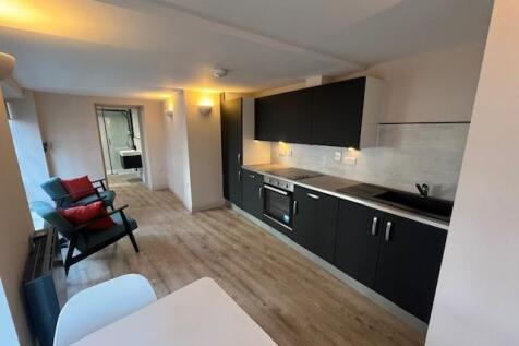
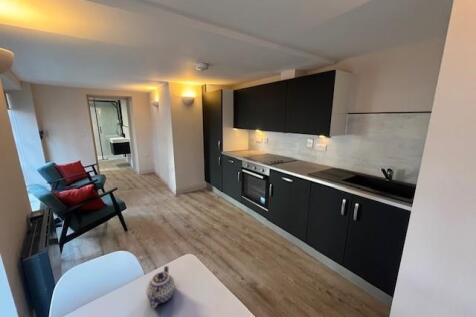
+ teapot (160, 285)
